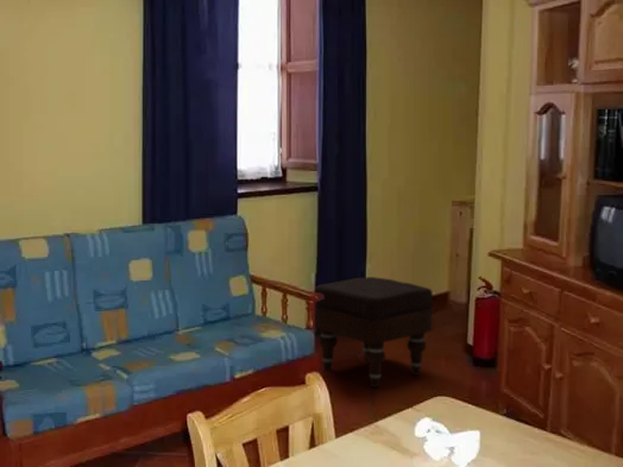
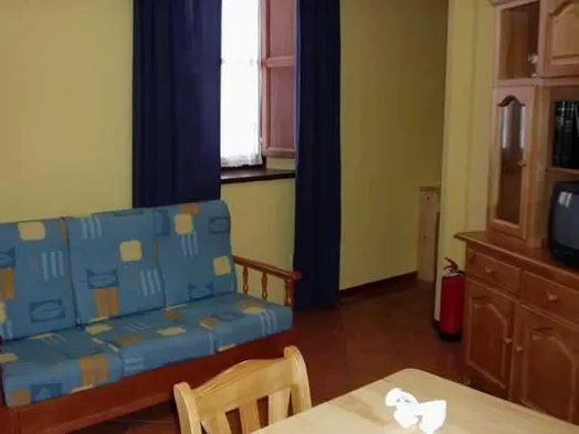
- ottoman (372, 328)
